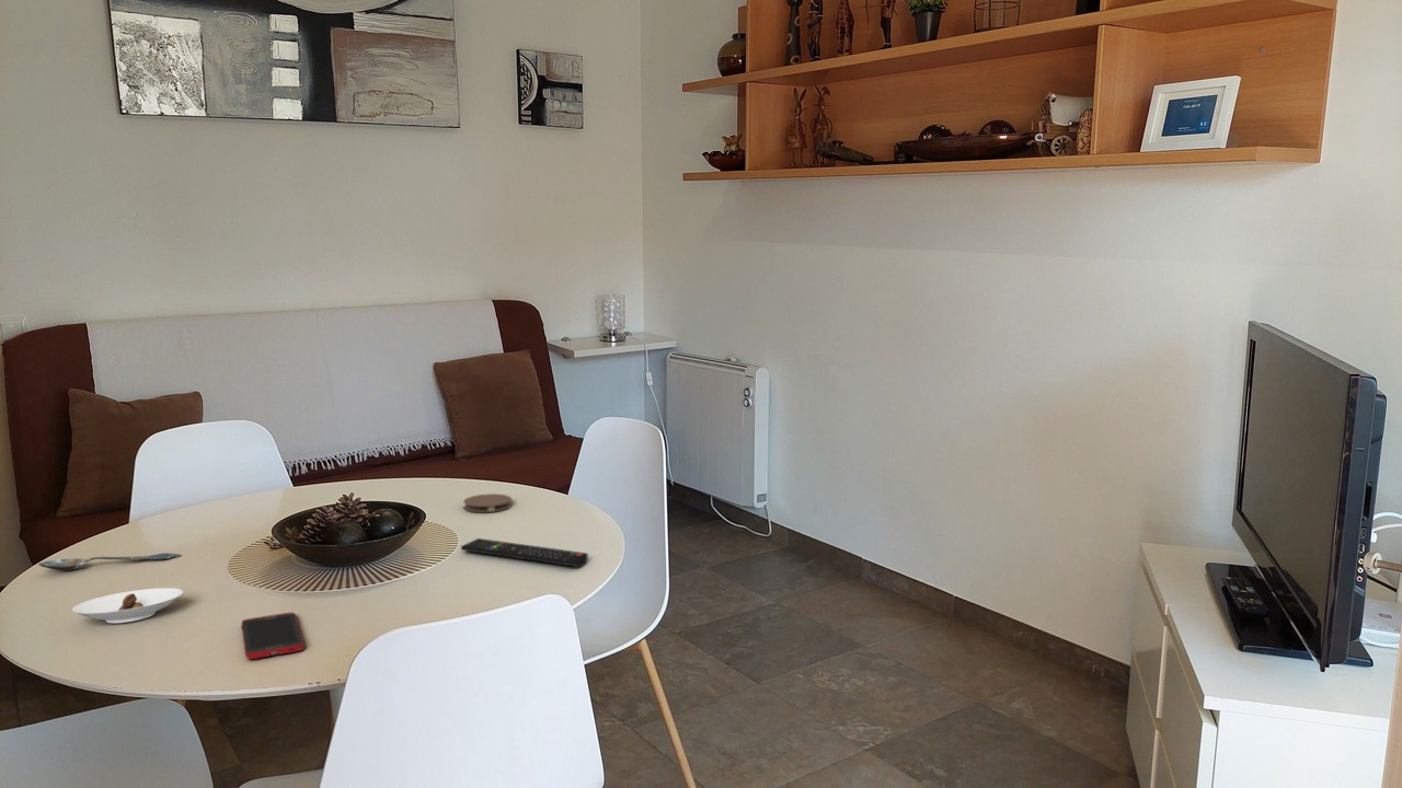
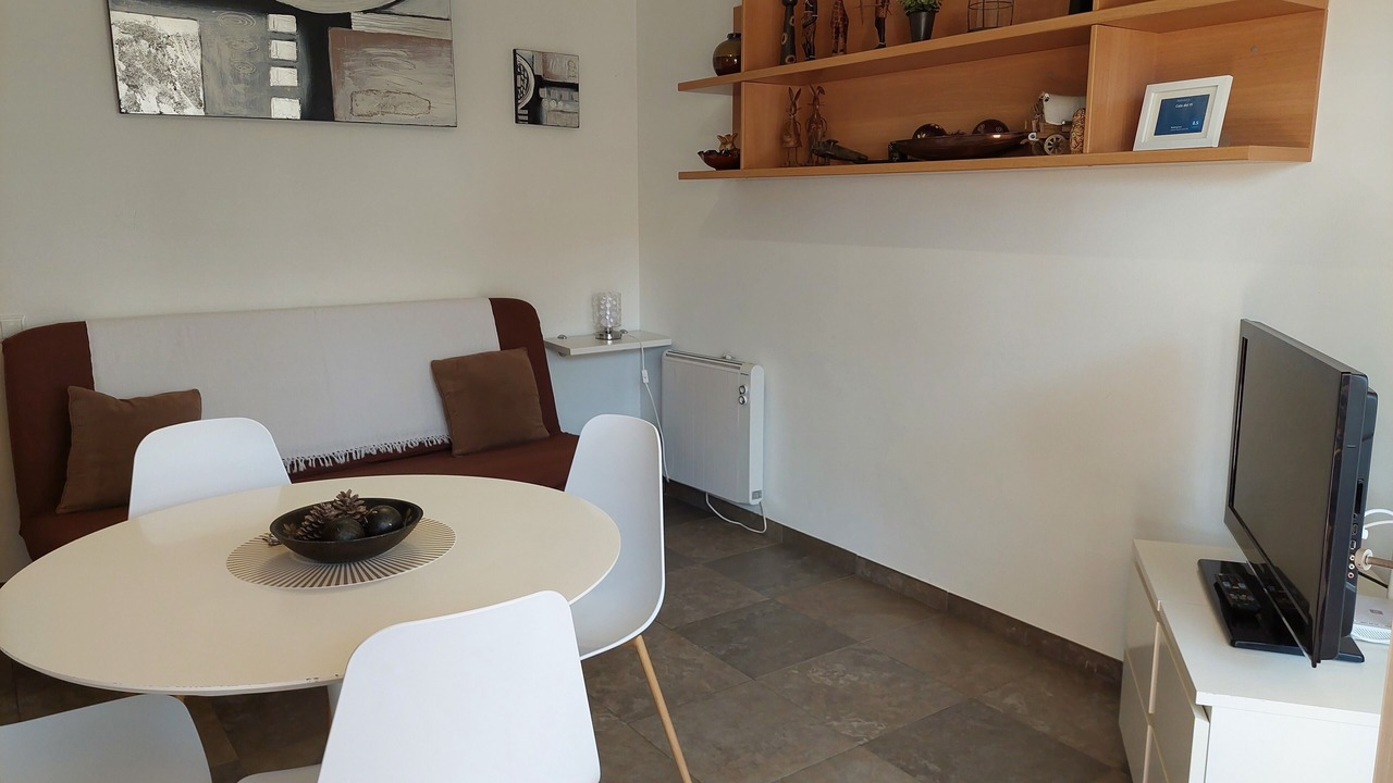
- coaster (487, 502)
- cell phone (272, 635)
- saucer (129, 606)
- spoon (111, 558)
- remote control (525, 553)
